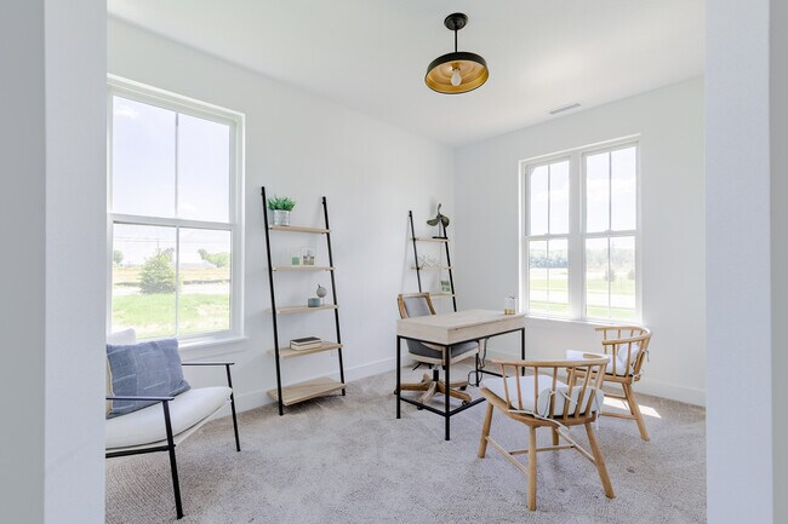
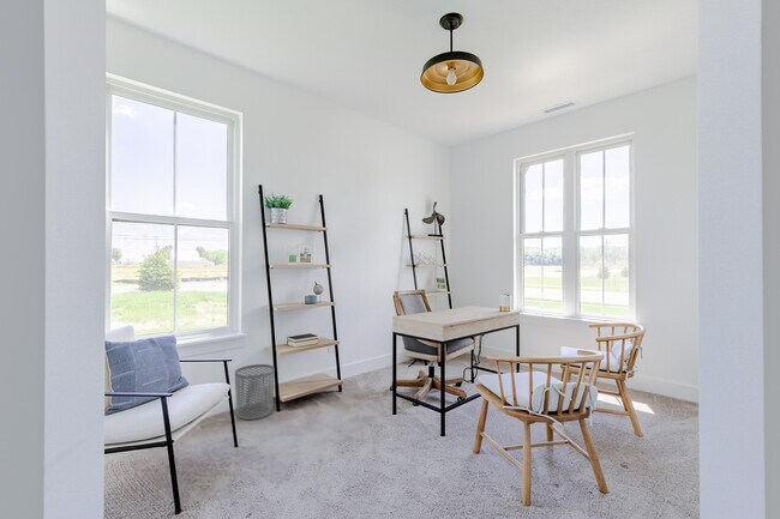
+ waste bin (254, 391)
